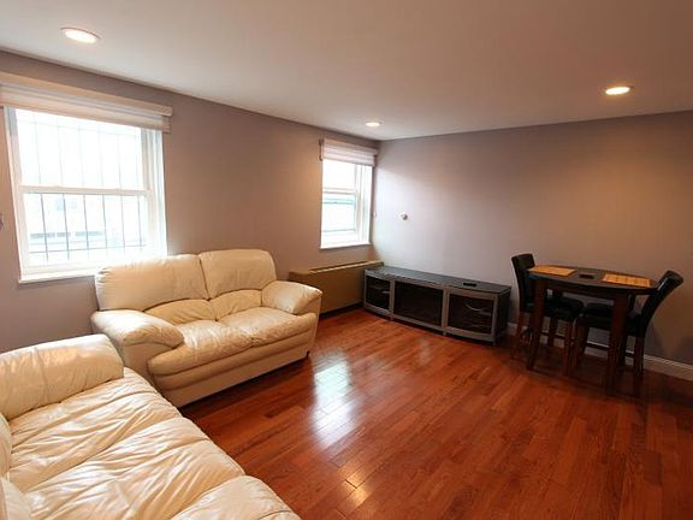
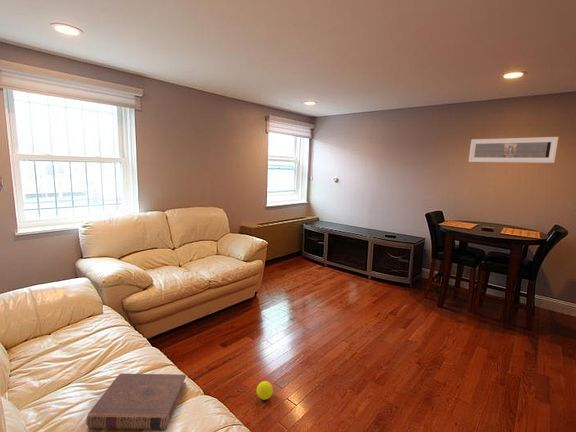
+ book (140, 399)
+ ball (264, 390)
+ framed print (510, 150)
